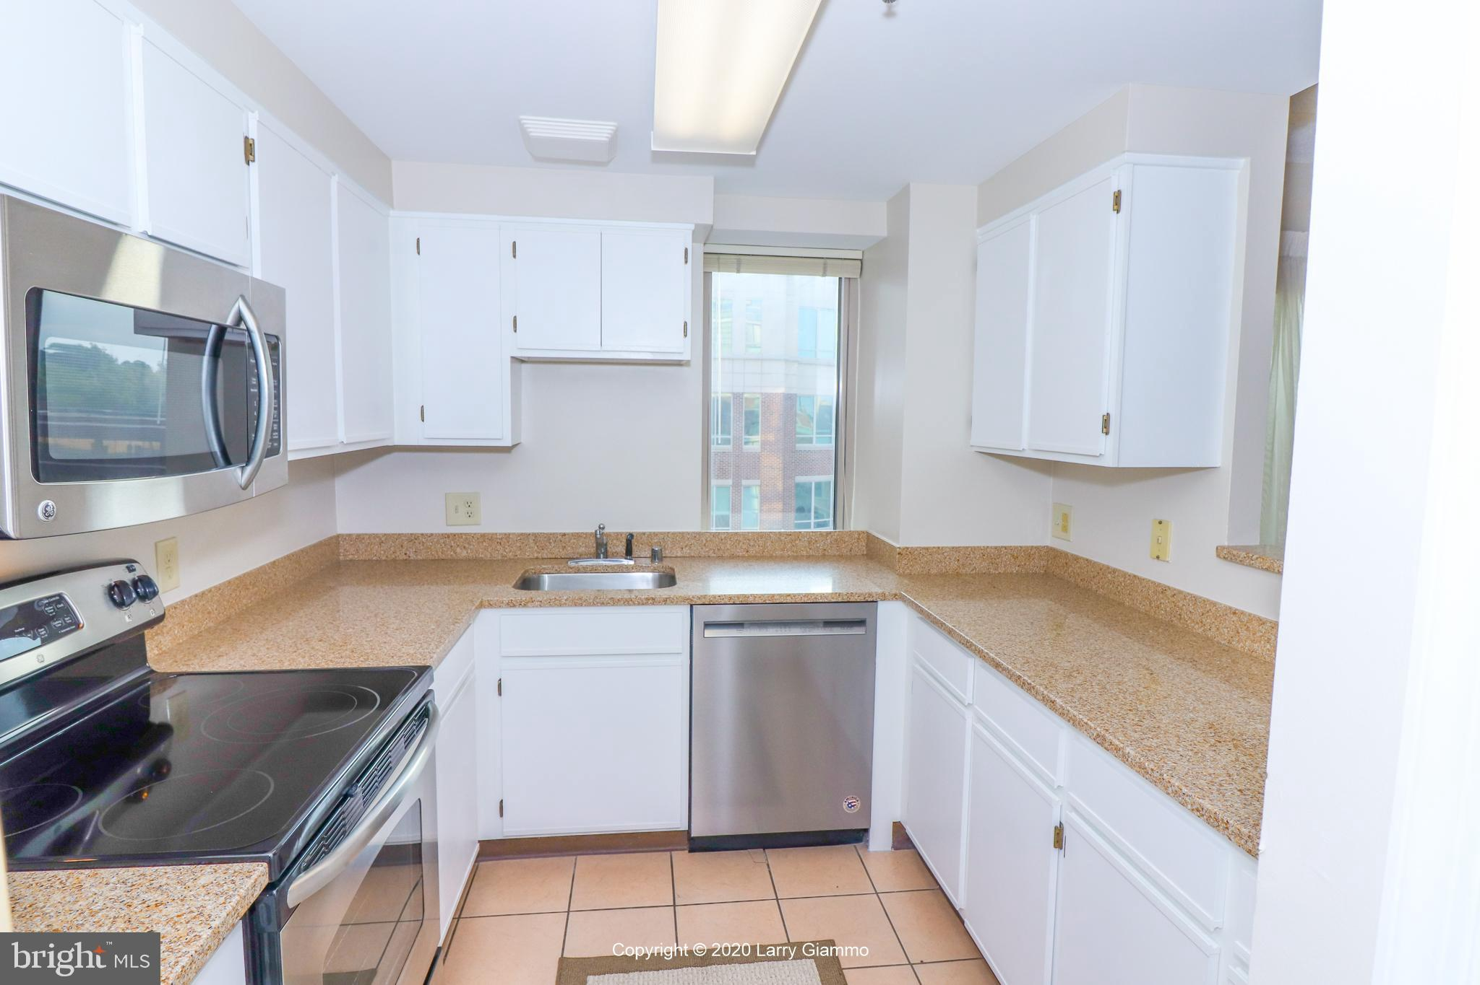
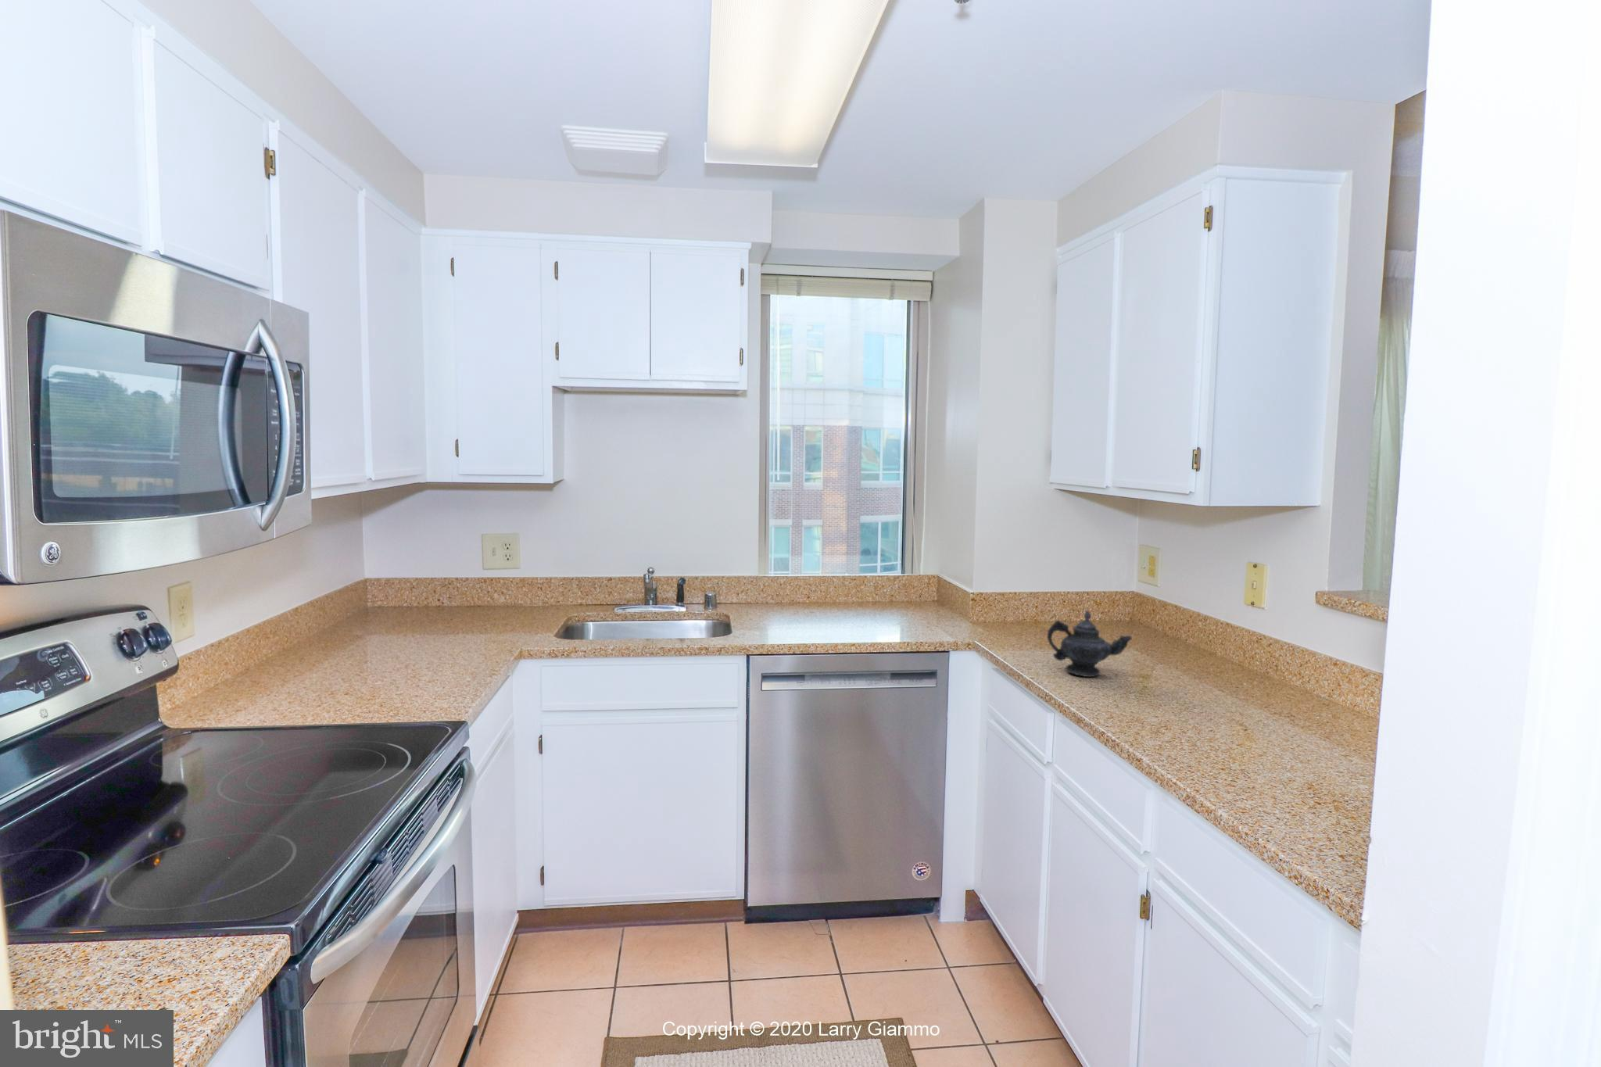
+ teapot (1088, 642)
